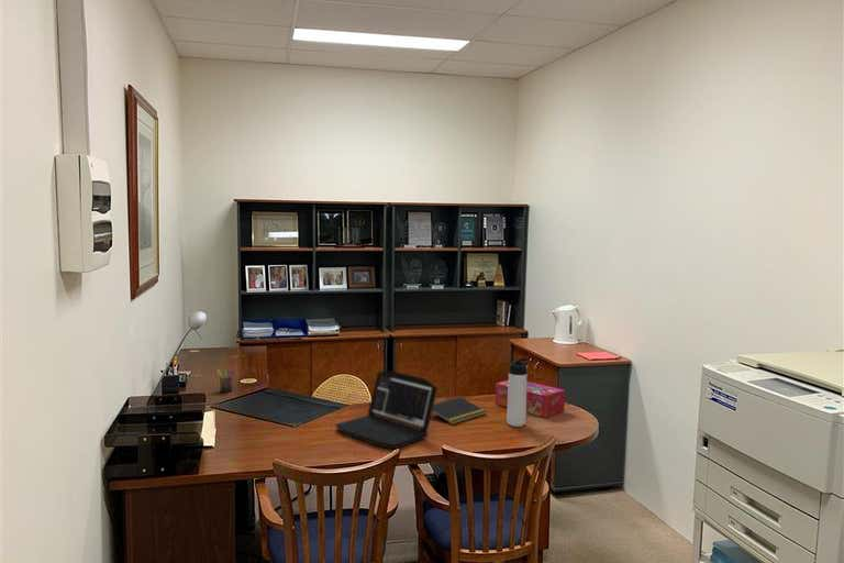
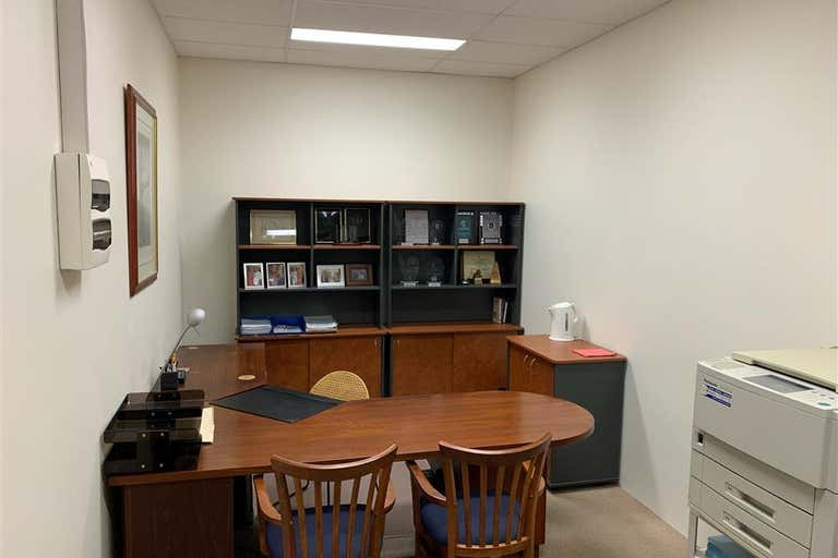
- tissue box (529, 397)
- pen holder (226, 378)
- thermos bottle (519, 391)
- laptop (384, 406)
- notepad (456, 409)
